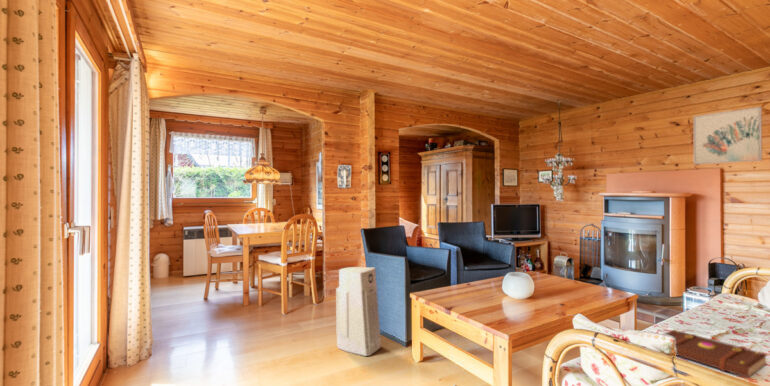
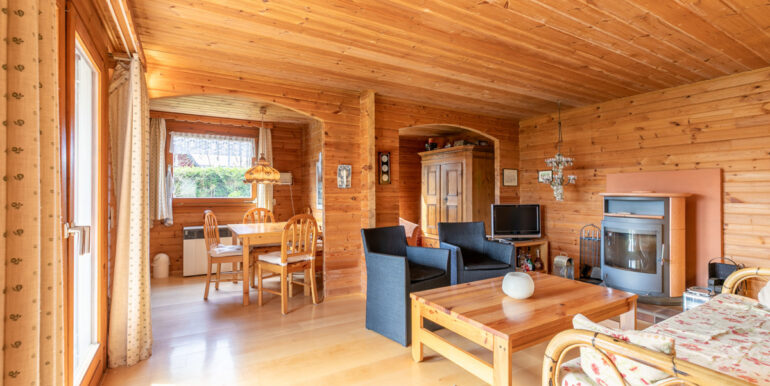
- air purifier (357, 307)
- book (706, 350)
- wall art (725, 137)
